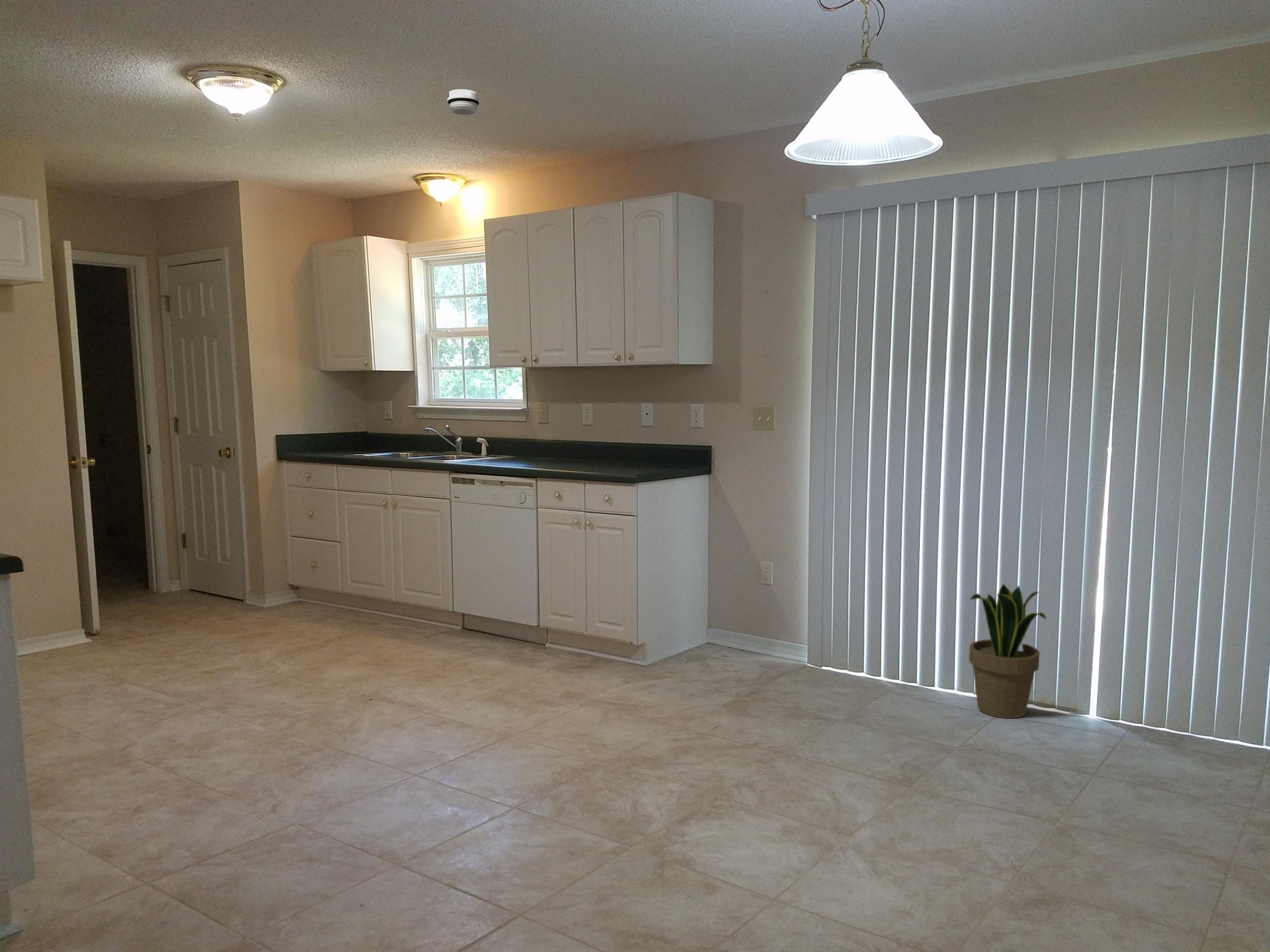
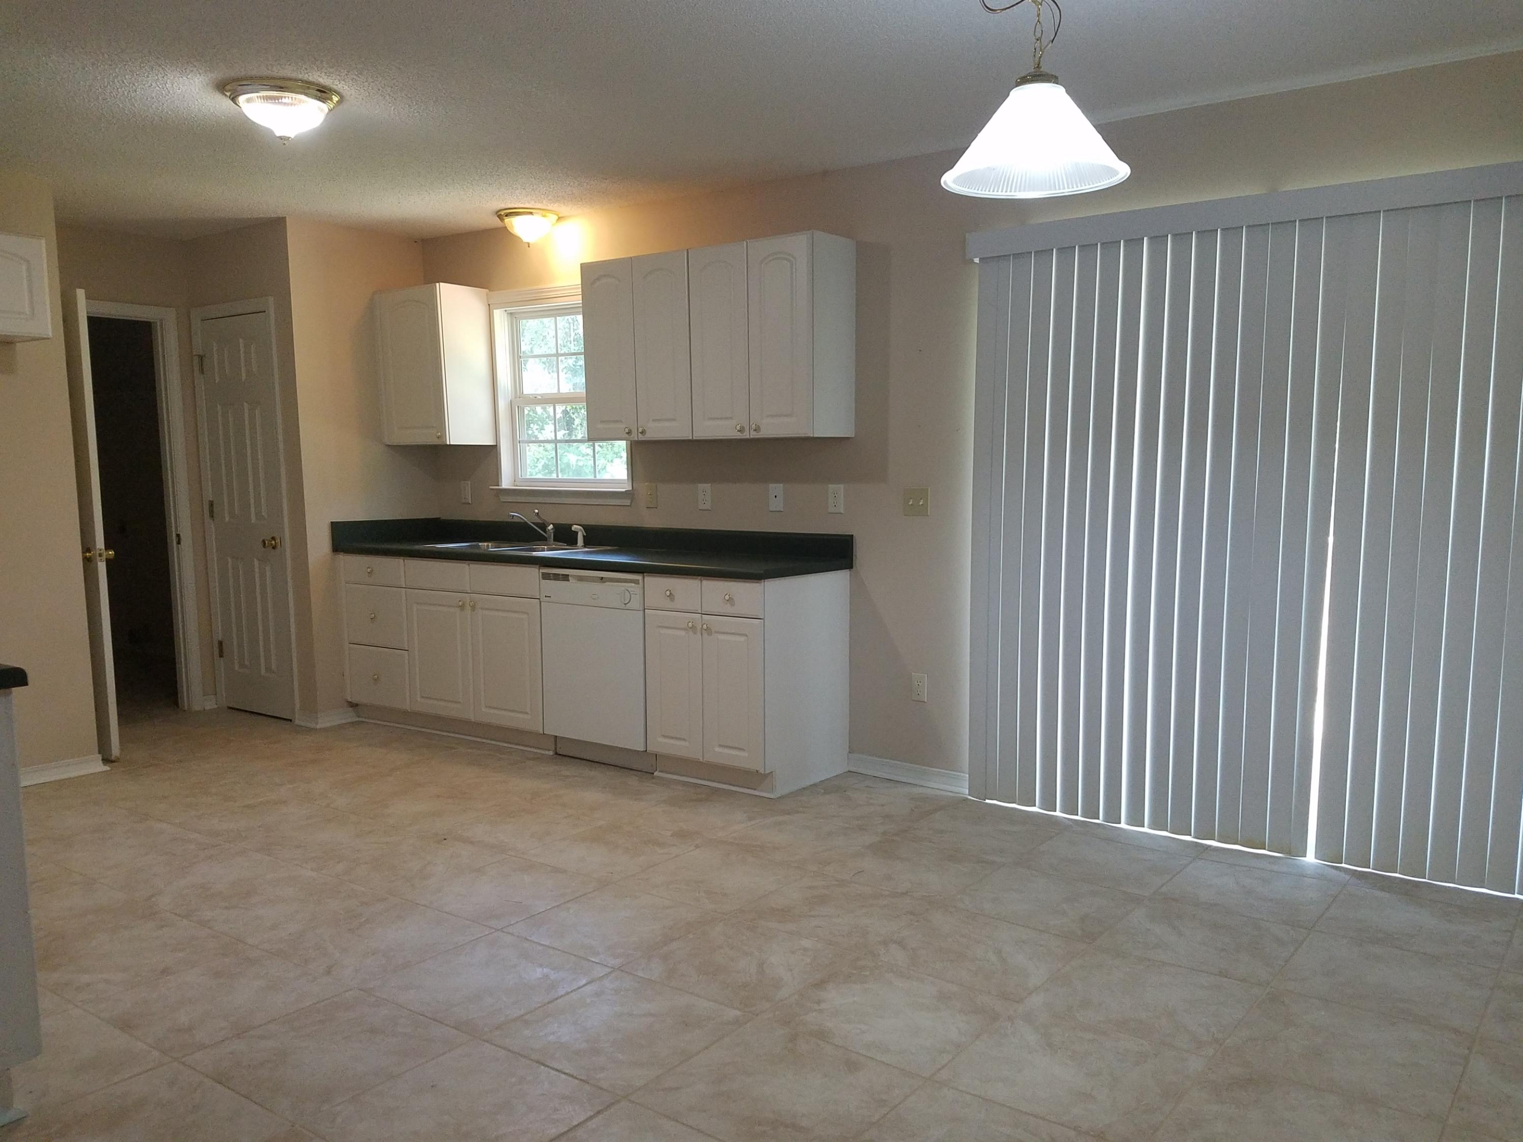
- potted plant (1007, 648)
- smoke detector (463, 102)
